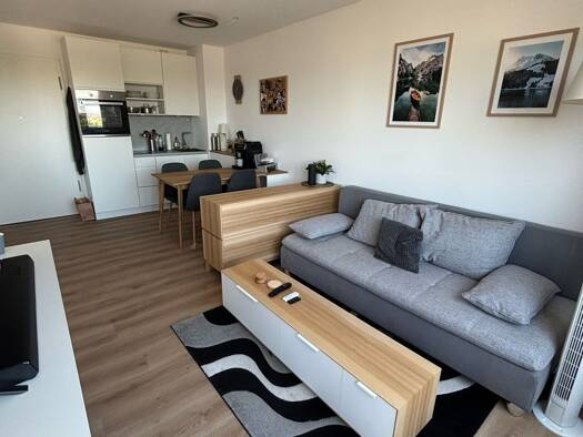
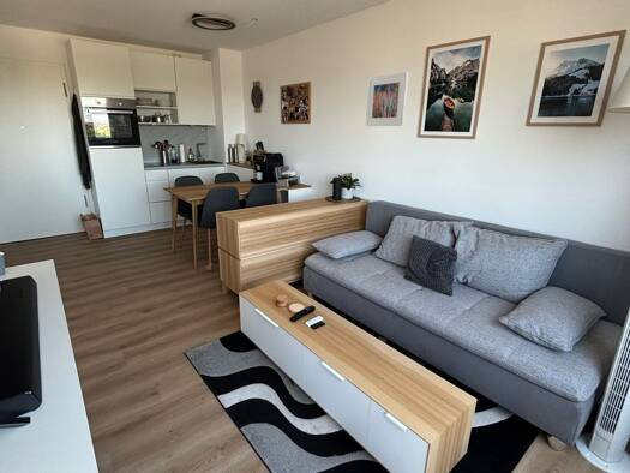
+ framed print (385, 101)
